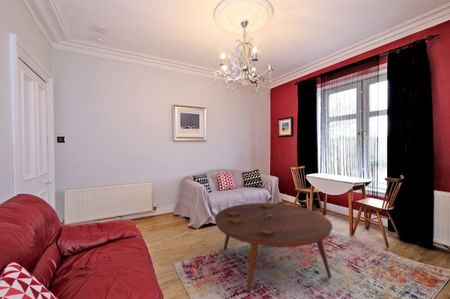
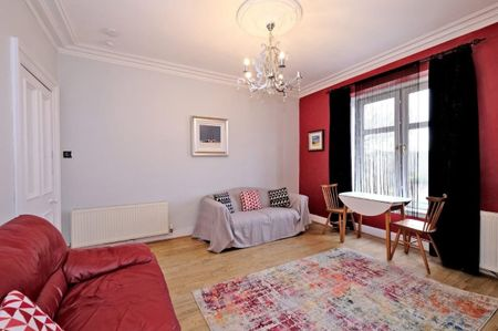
- coffee table (270, 238)
